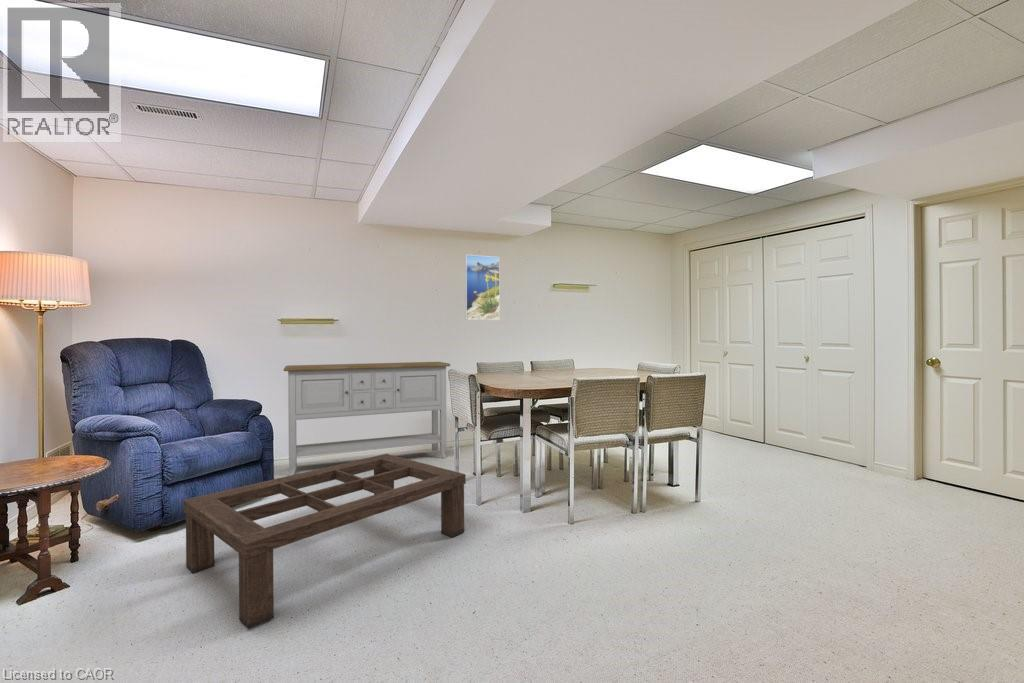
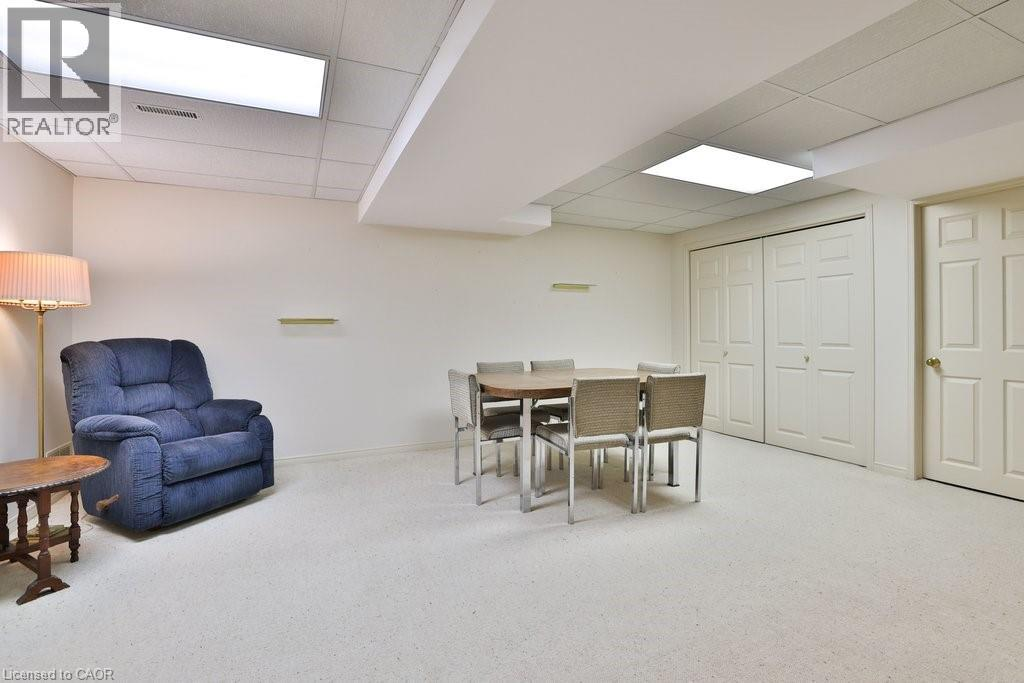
- coffee table (336, 517)
- sideboard (370, 413)
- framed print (482, 287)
